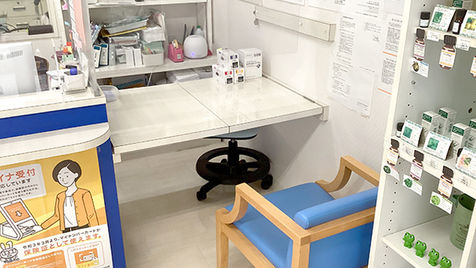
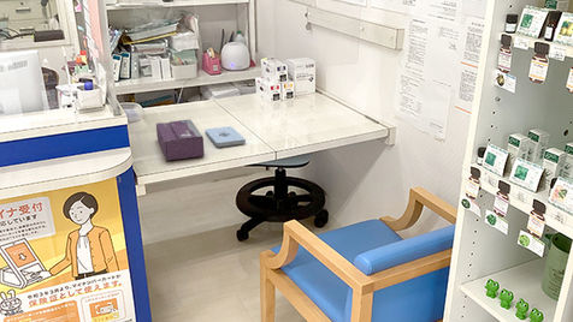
+ tissue box (178, 138)
+ notepad (224, 136)
